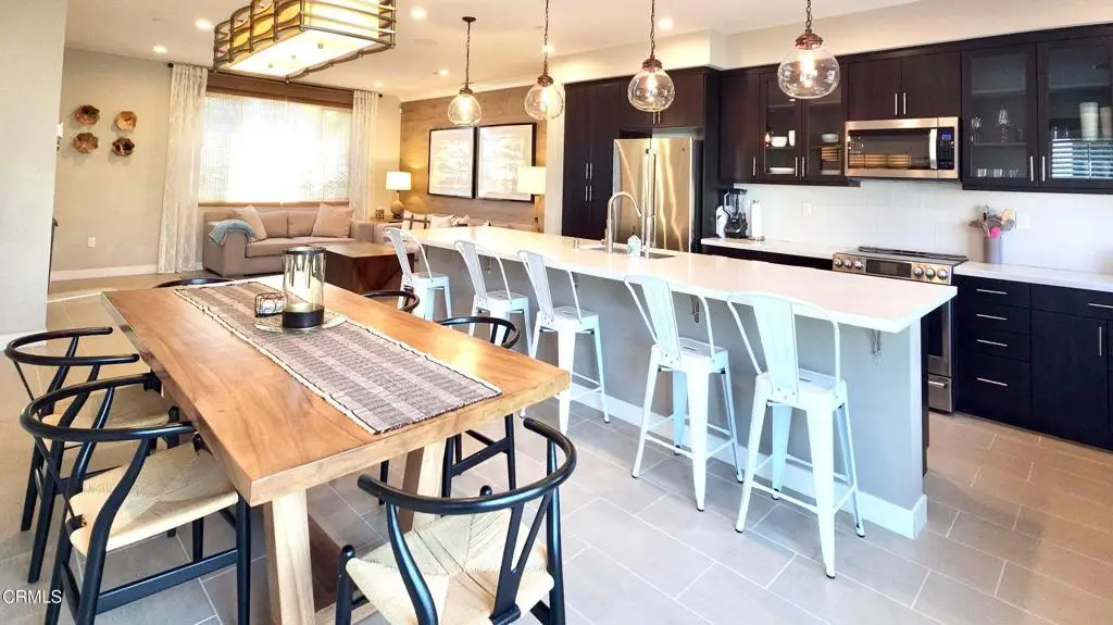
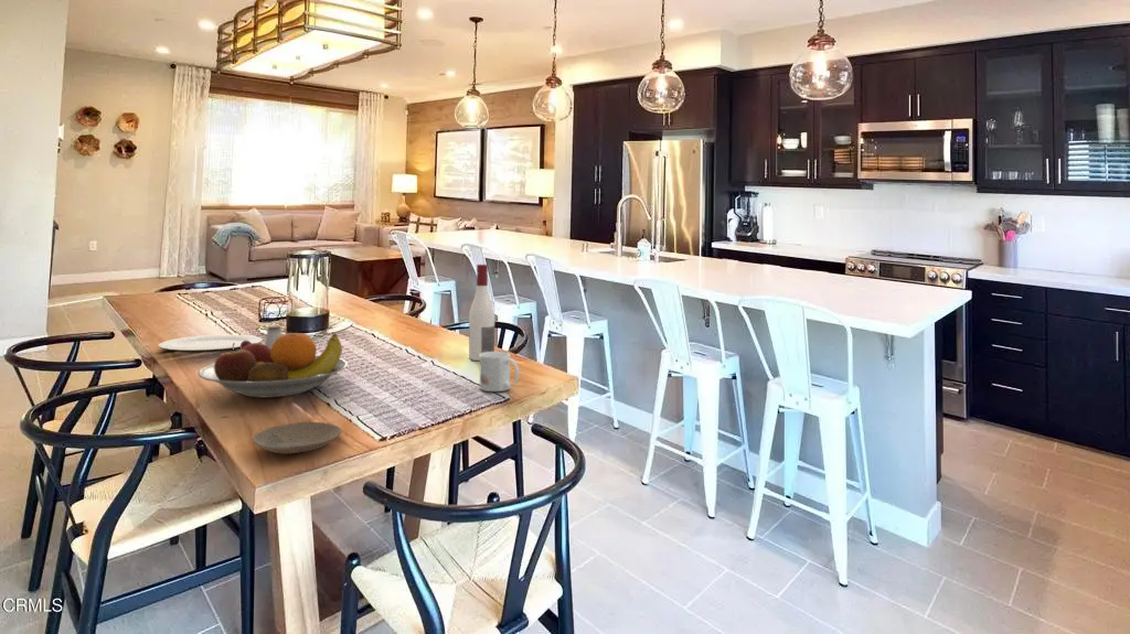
+ alcohol (481, 312)
+ plate (212, 344)
+ fruit bowl (276, 361)
+ mug (500, 372)
+ plate (298, 439)
+ saltshaker (273, 343)
